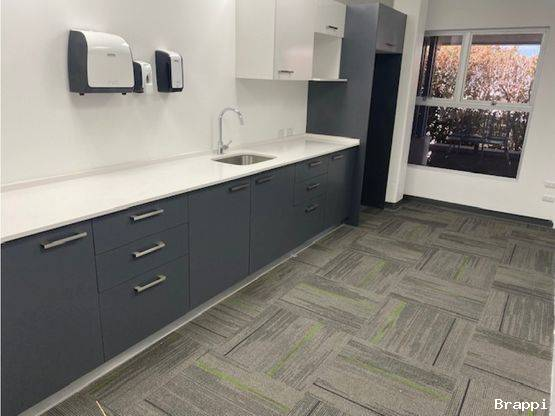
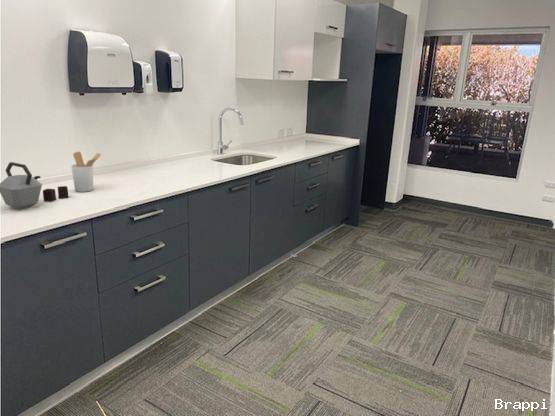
+ kettle (37, 182)
+ utensil holder (88, 171)
